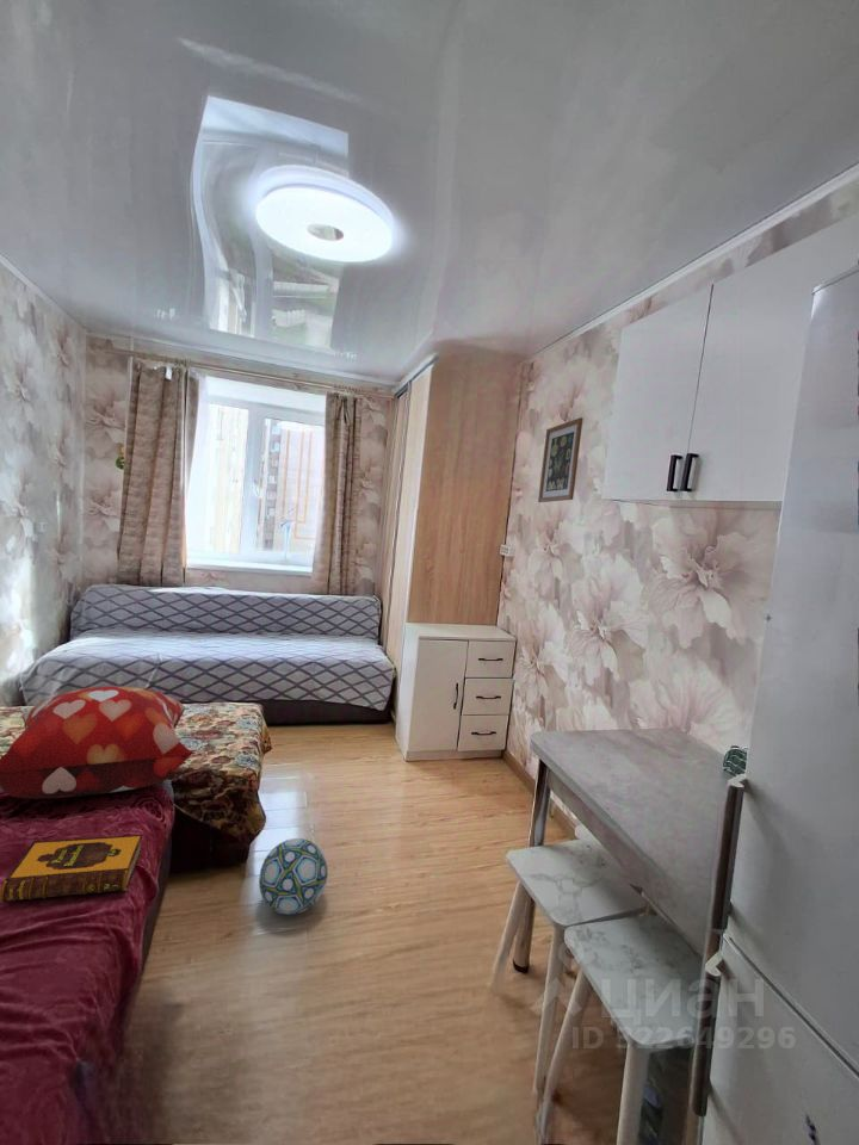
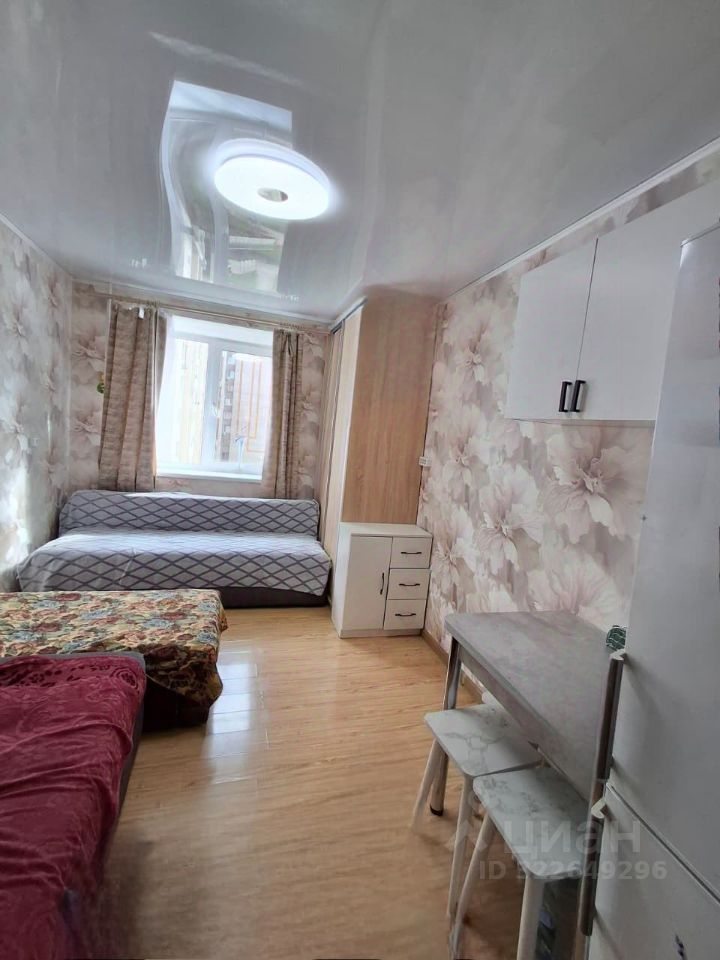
- decorative pillow (105, 735)
- ball (293, 875)
- wall art (558, 462)
- hardback book (76, 867)
